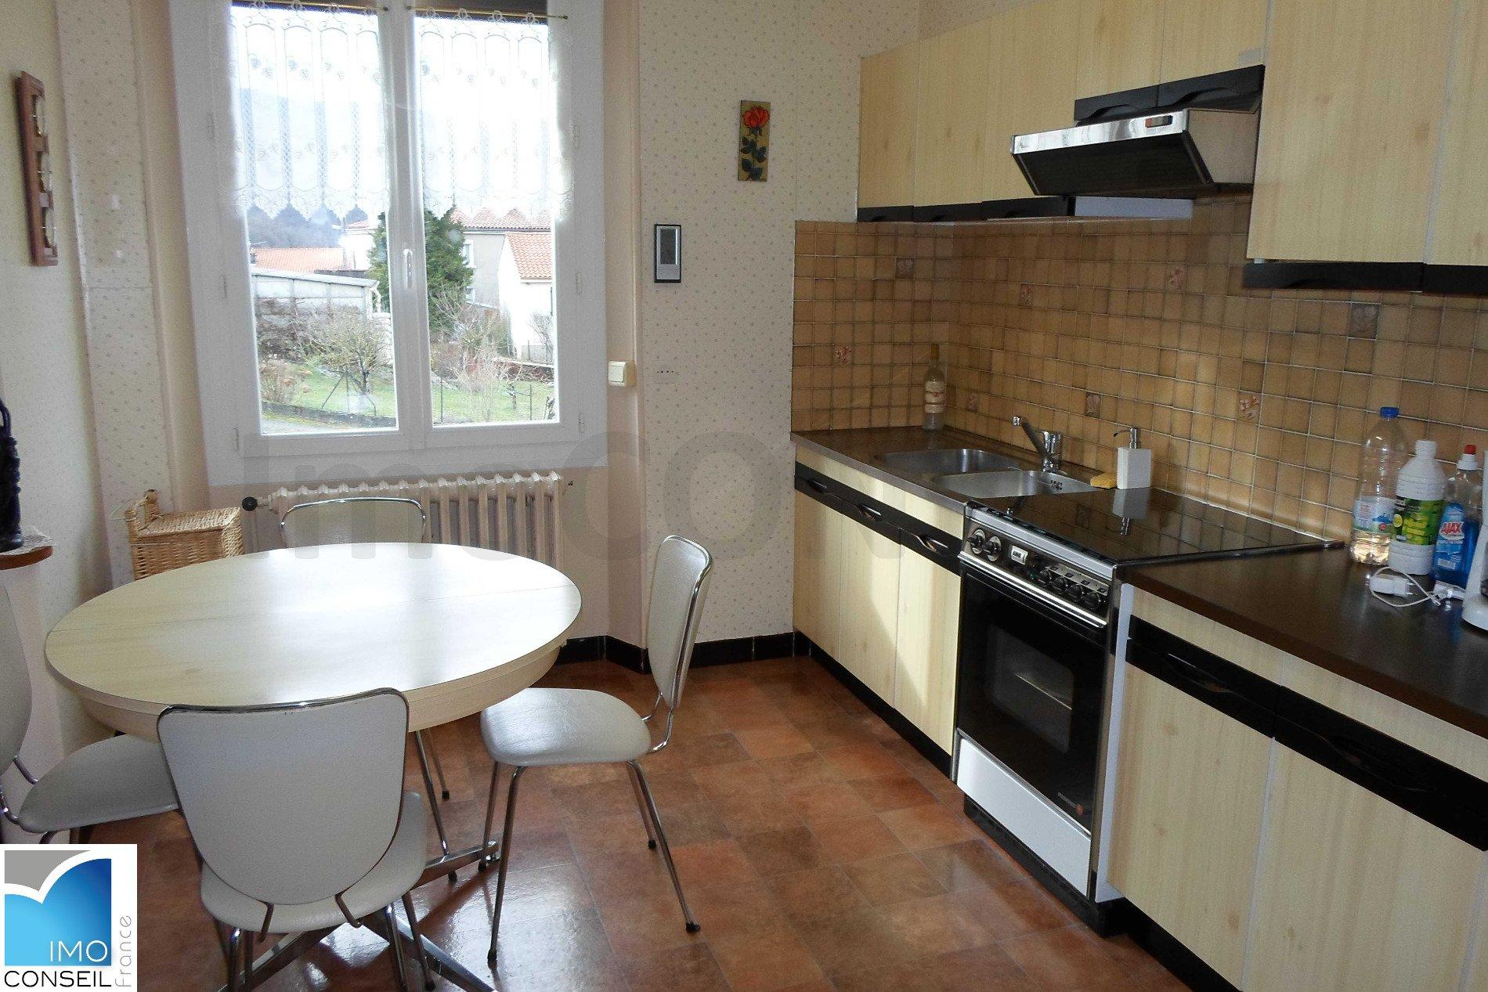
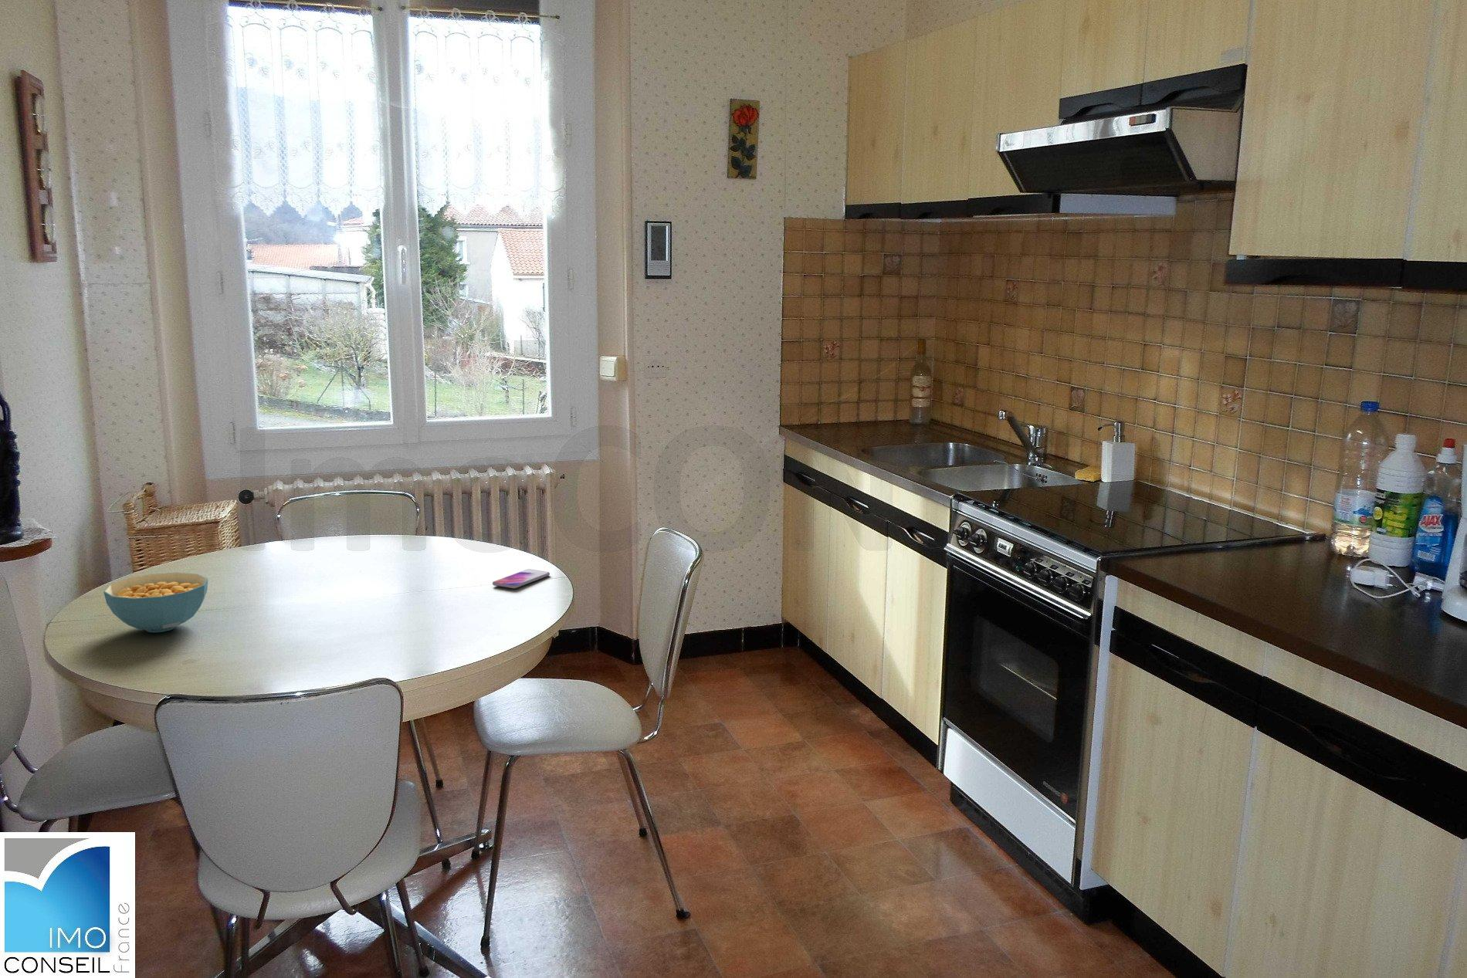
+ smartphone (521, 579)
+ cereal bowl (158, 606)
